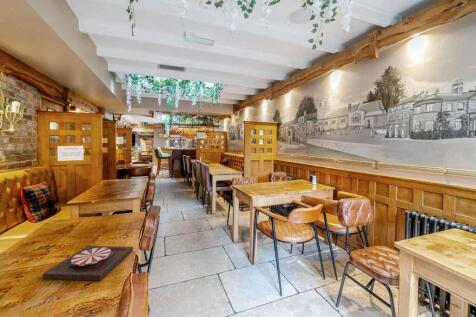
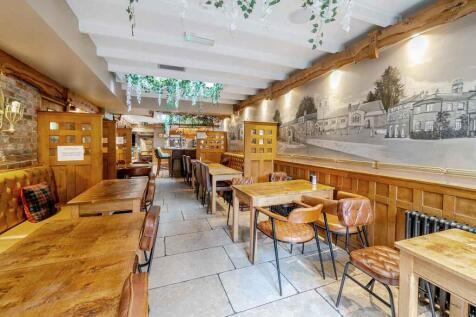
- plate (93, 259)
